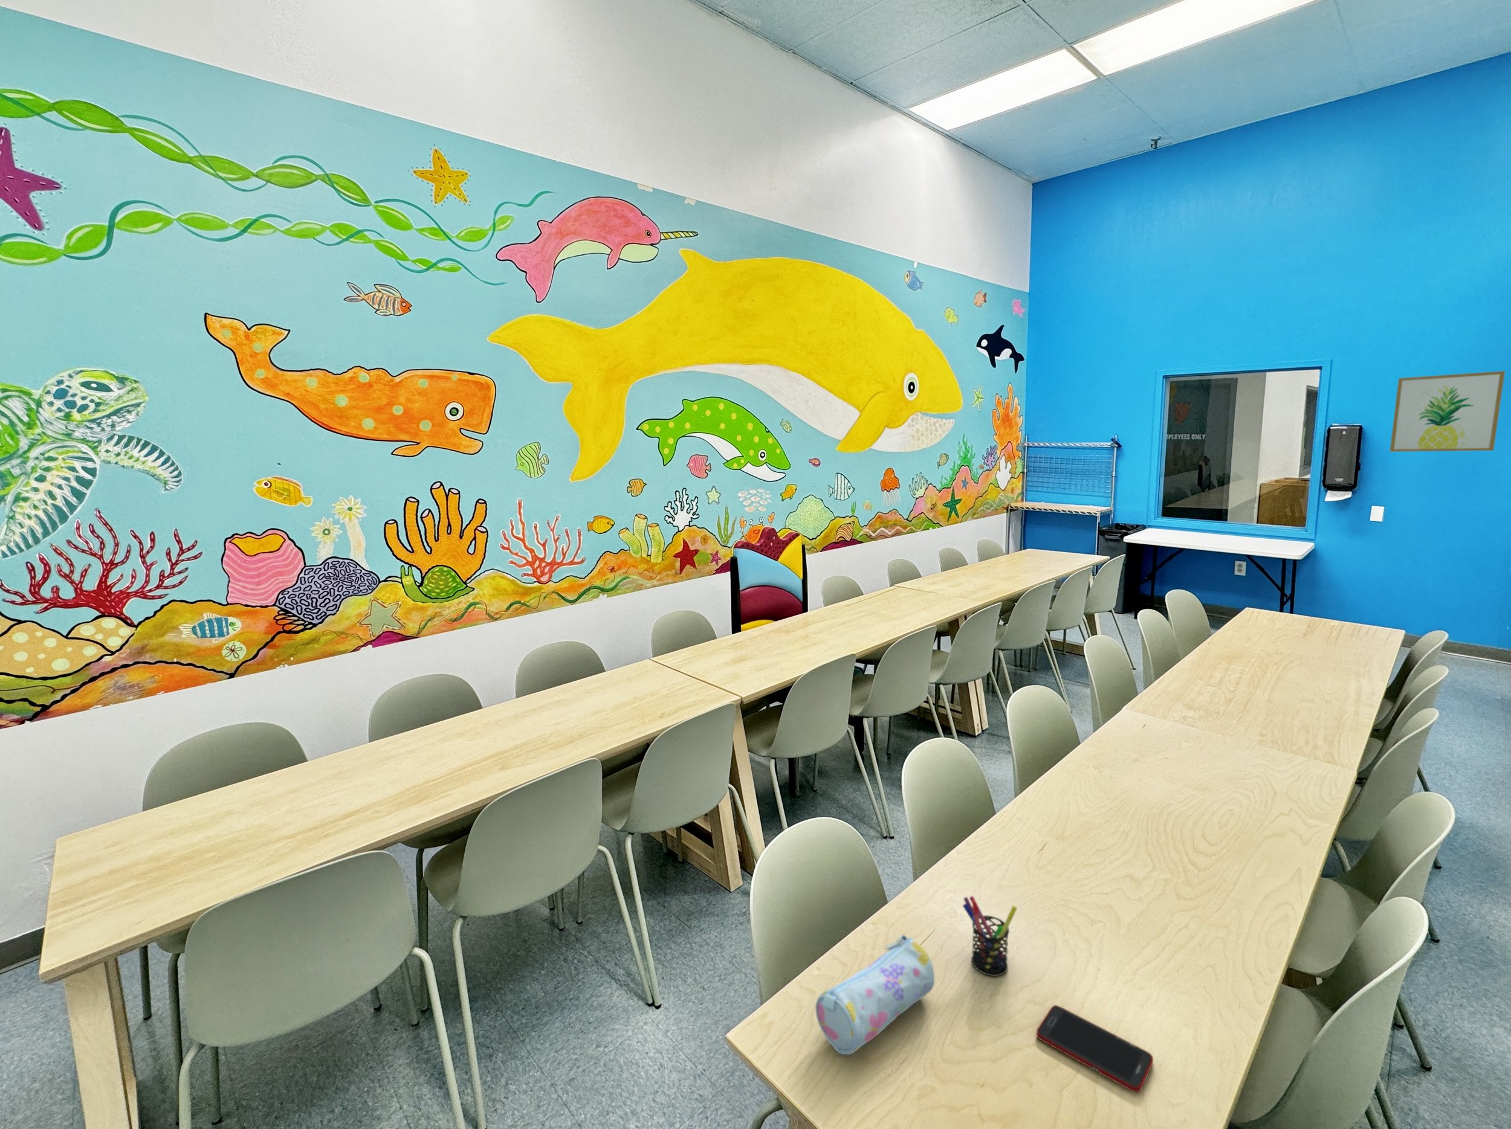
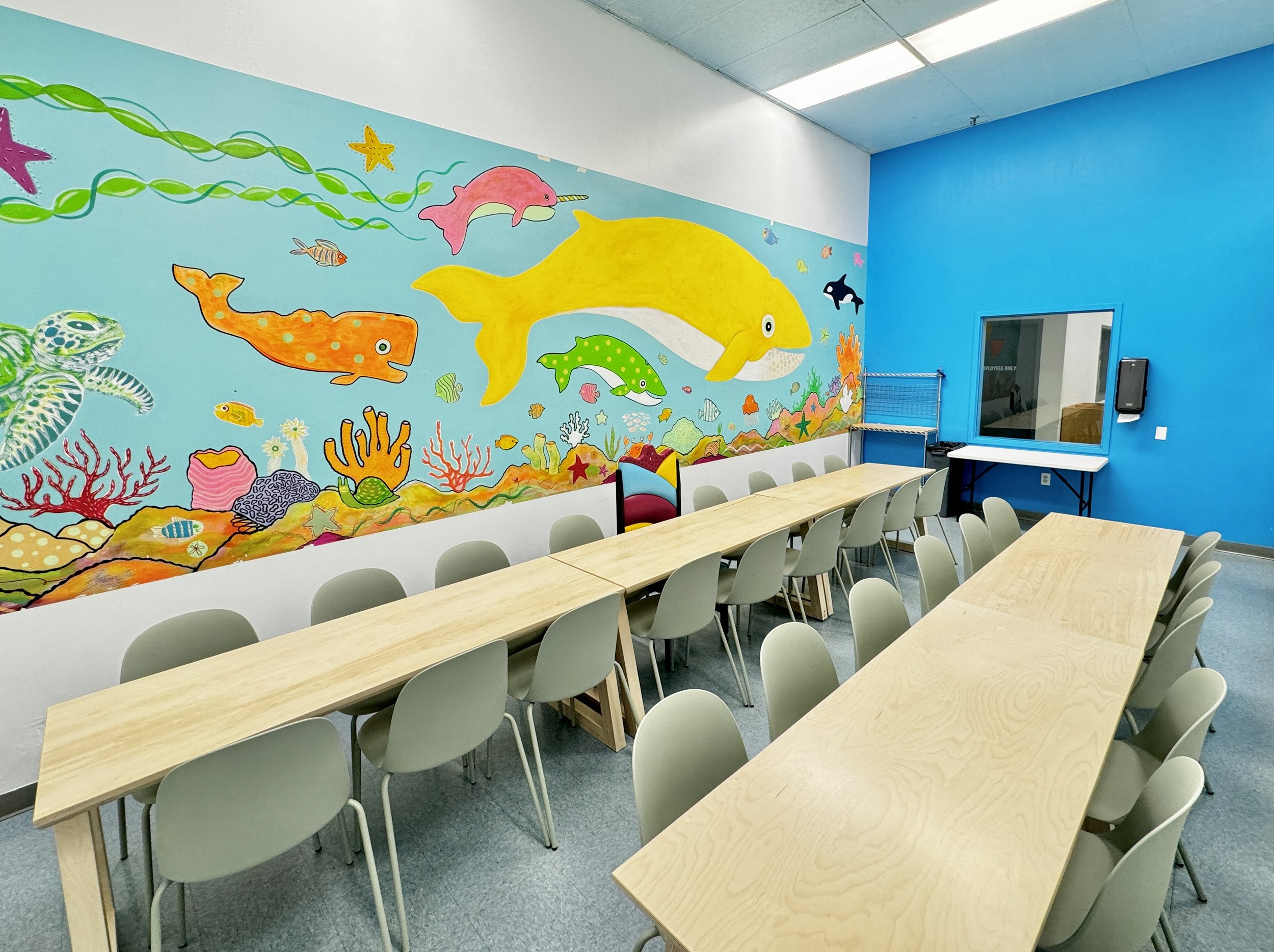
- pen holder (990, 935)
- cell phone (1092, 1046)
- pencil case (876, 991)
- wall art (1445, 413)
